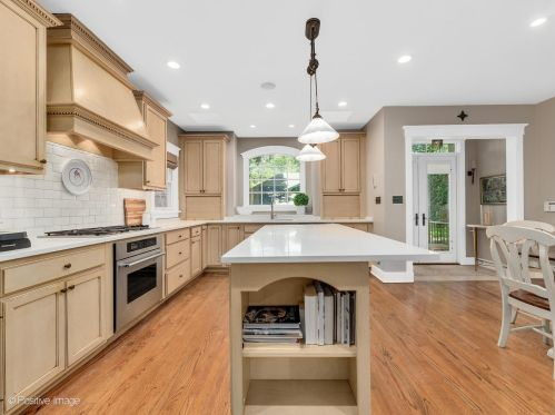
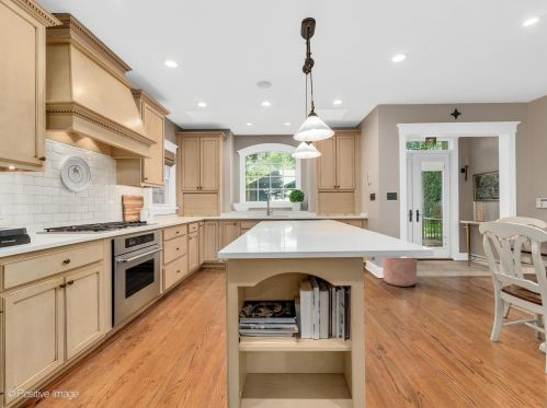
+ planter (399, 268)
